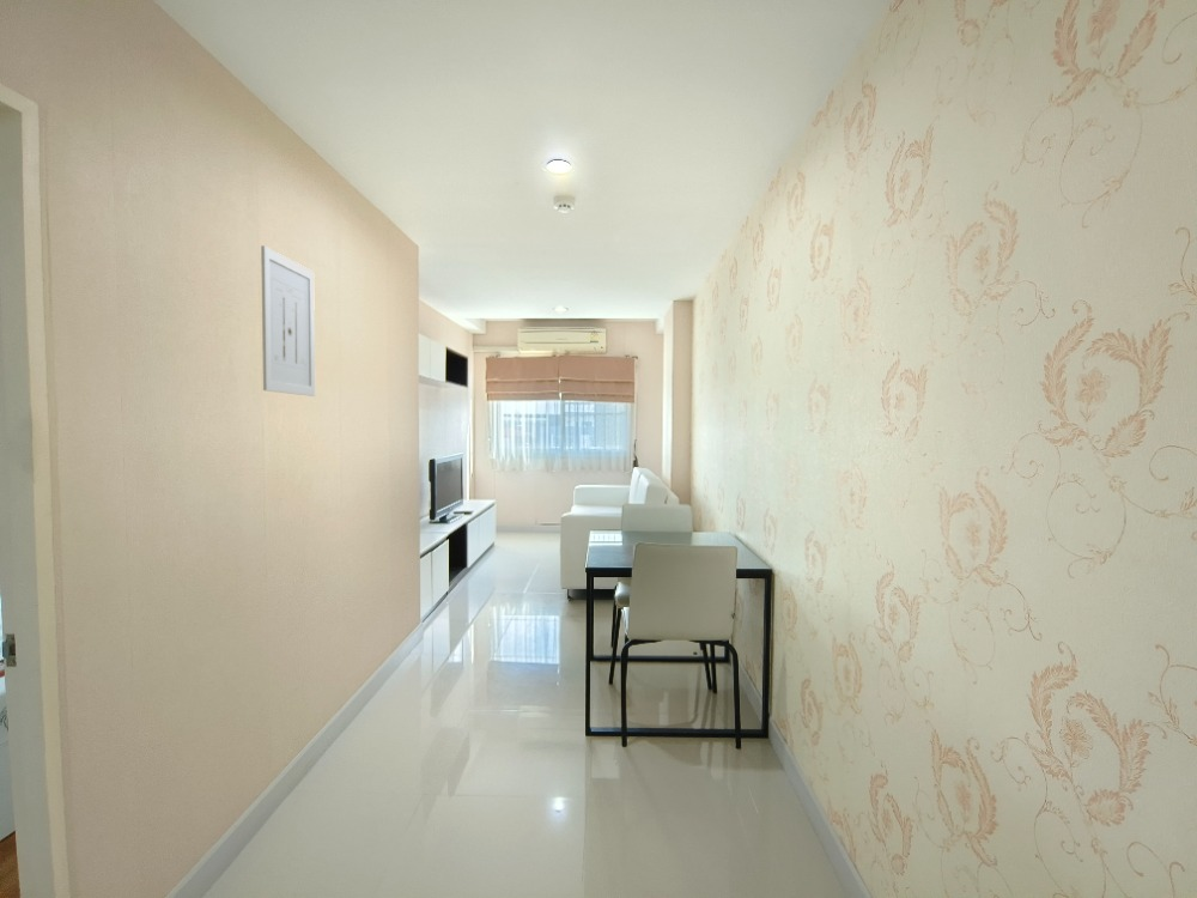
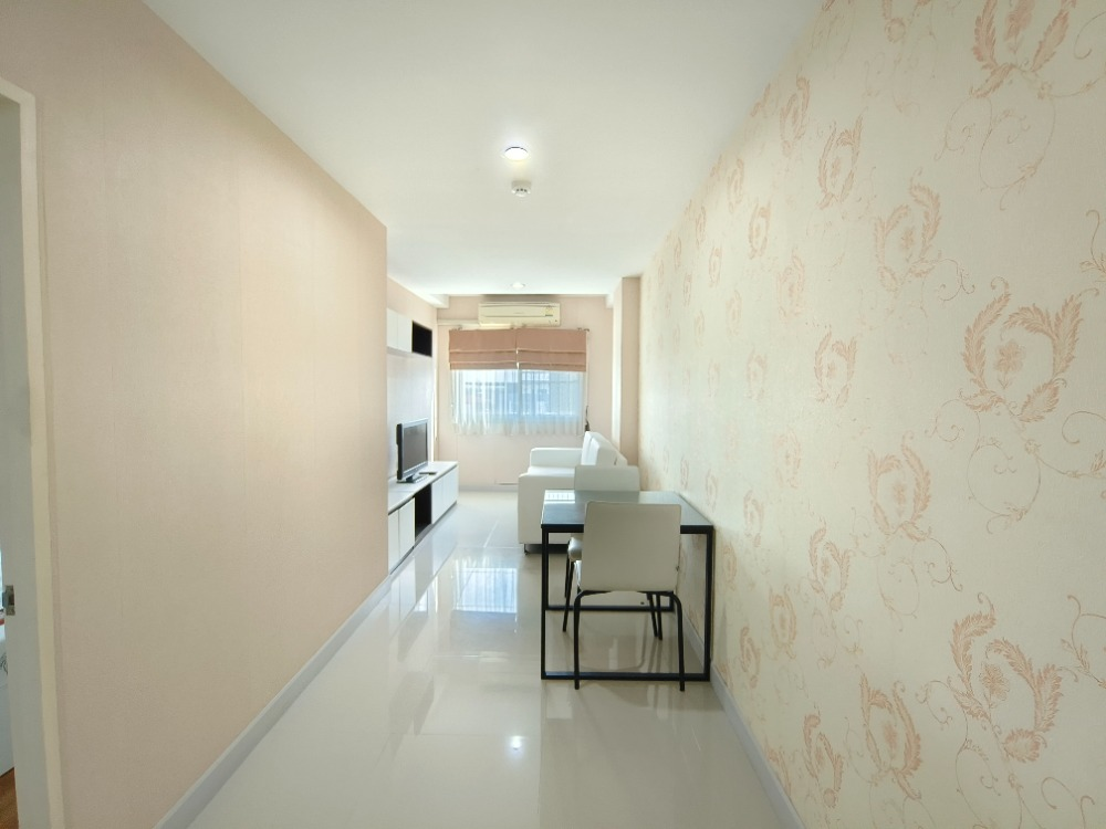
- wall art (290, 327)
